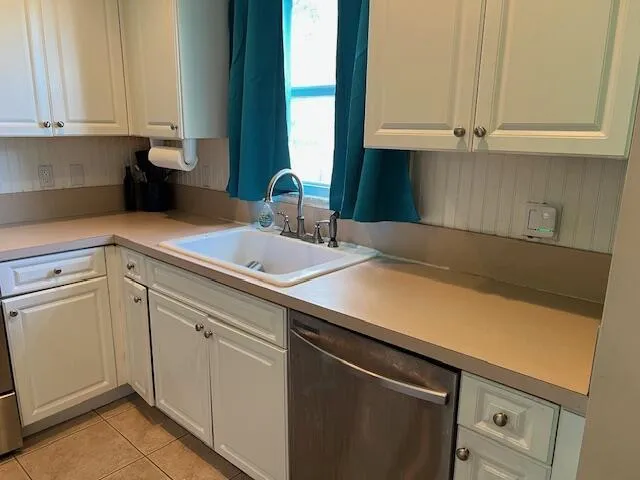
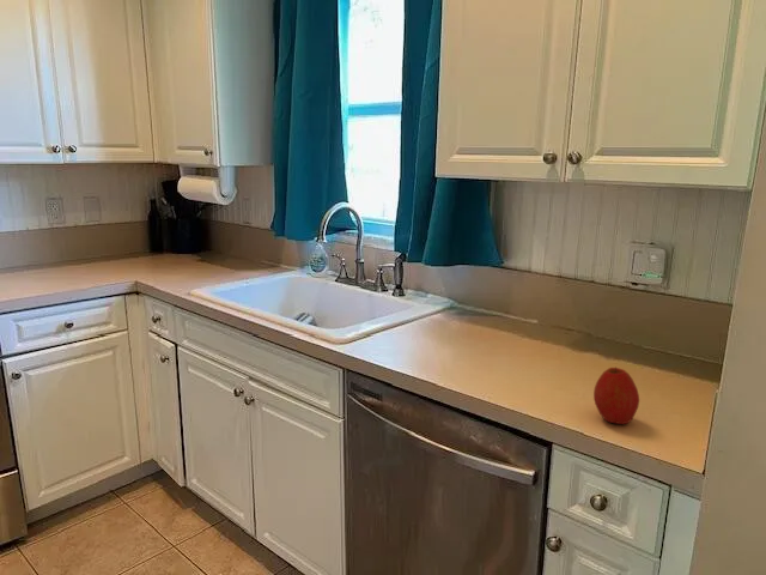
+ apple (616, 393)
